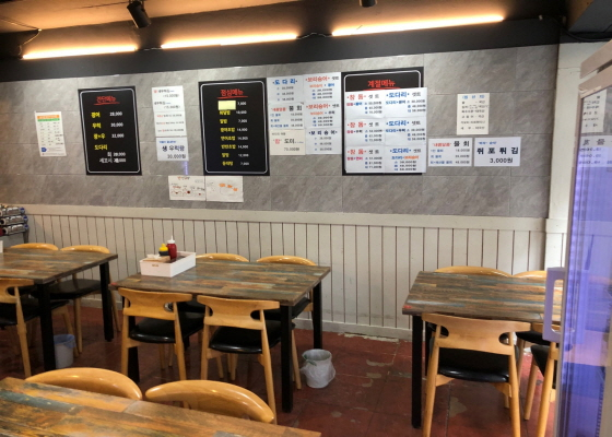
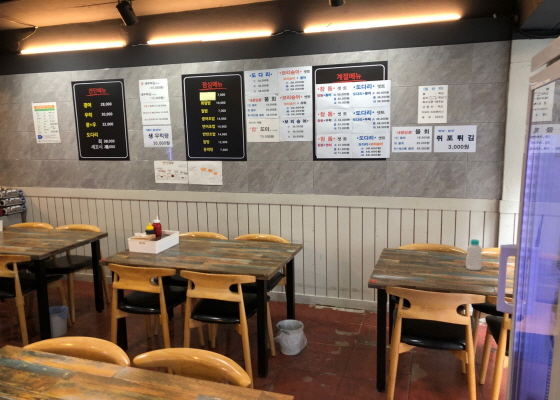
+ bottle (474, 254)
